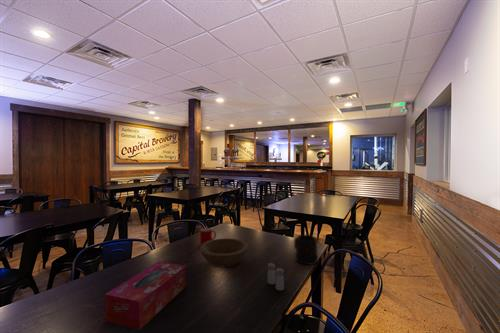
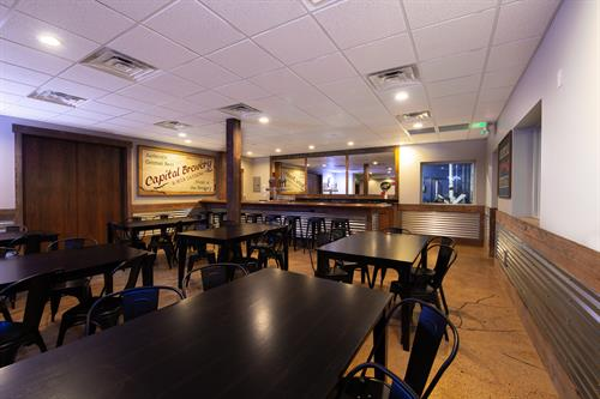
- bowl (224, 253)
- tissue box (150, 289)
- salt and pepper shaker (276, 275)
- beer mug (305, 248)
- cup (208, 236)
